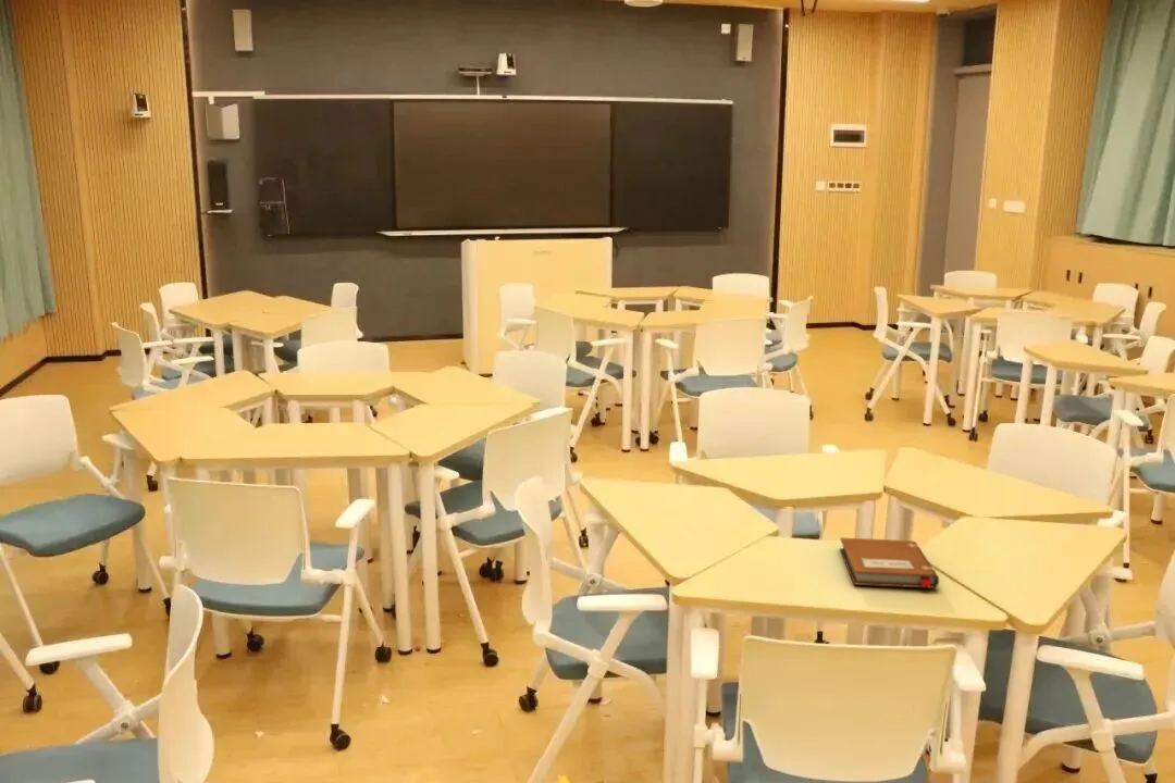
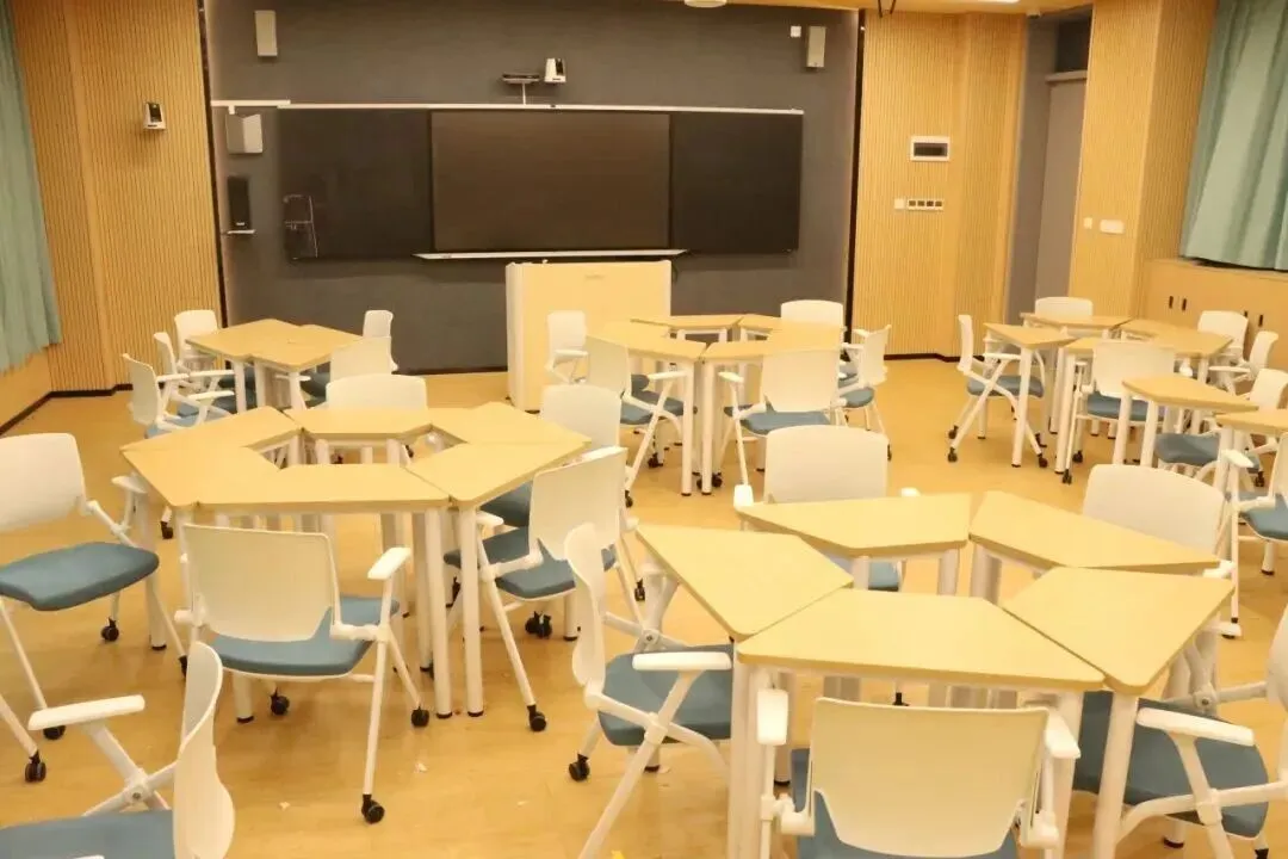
- notebook (888, 562)
